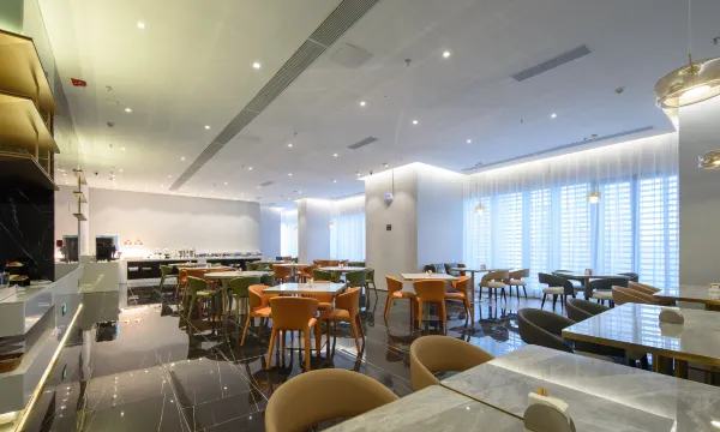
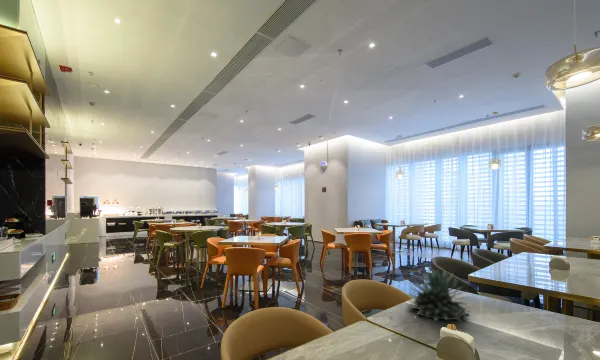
+ succulent plant (436, 291)
